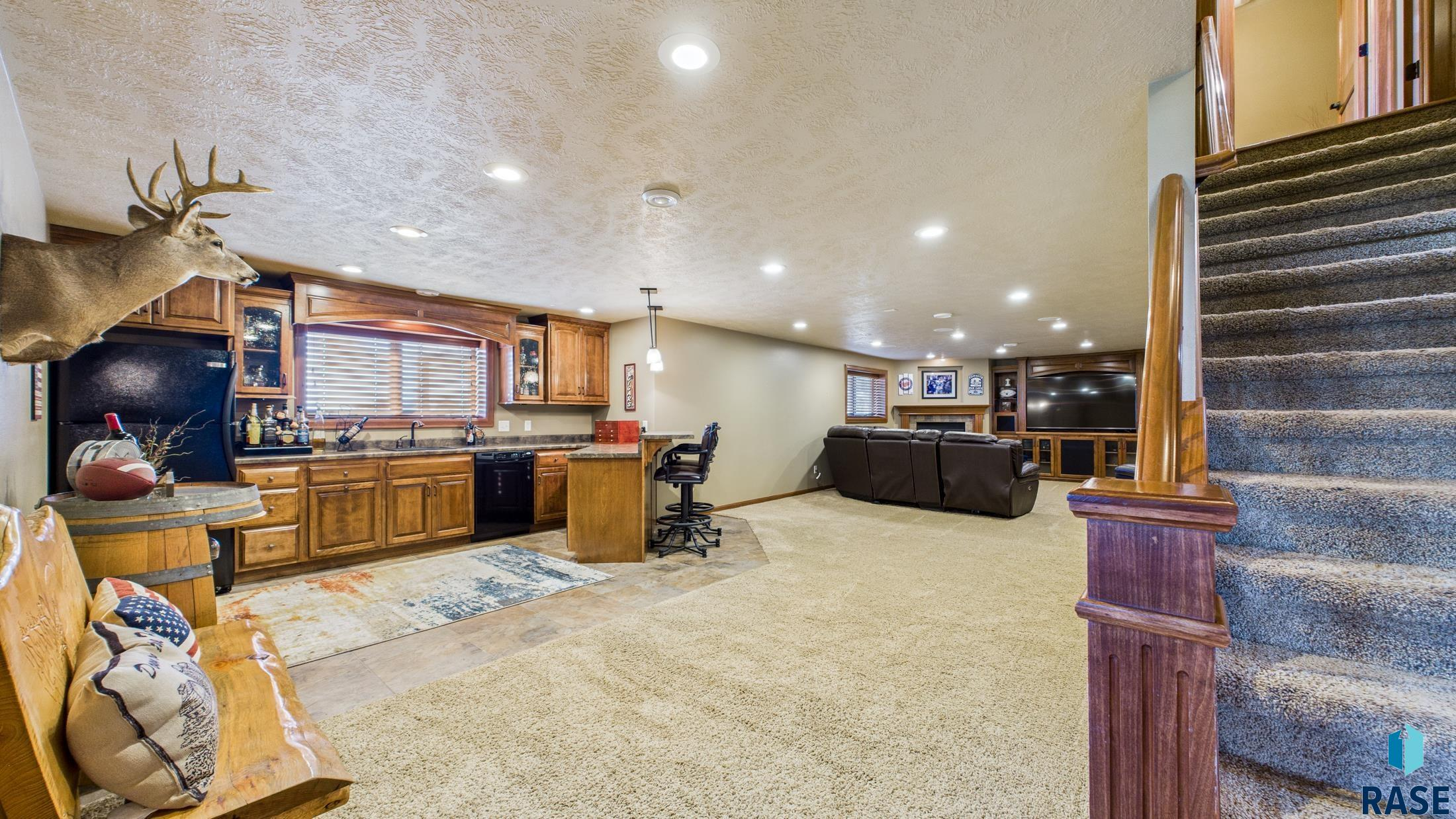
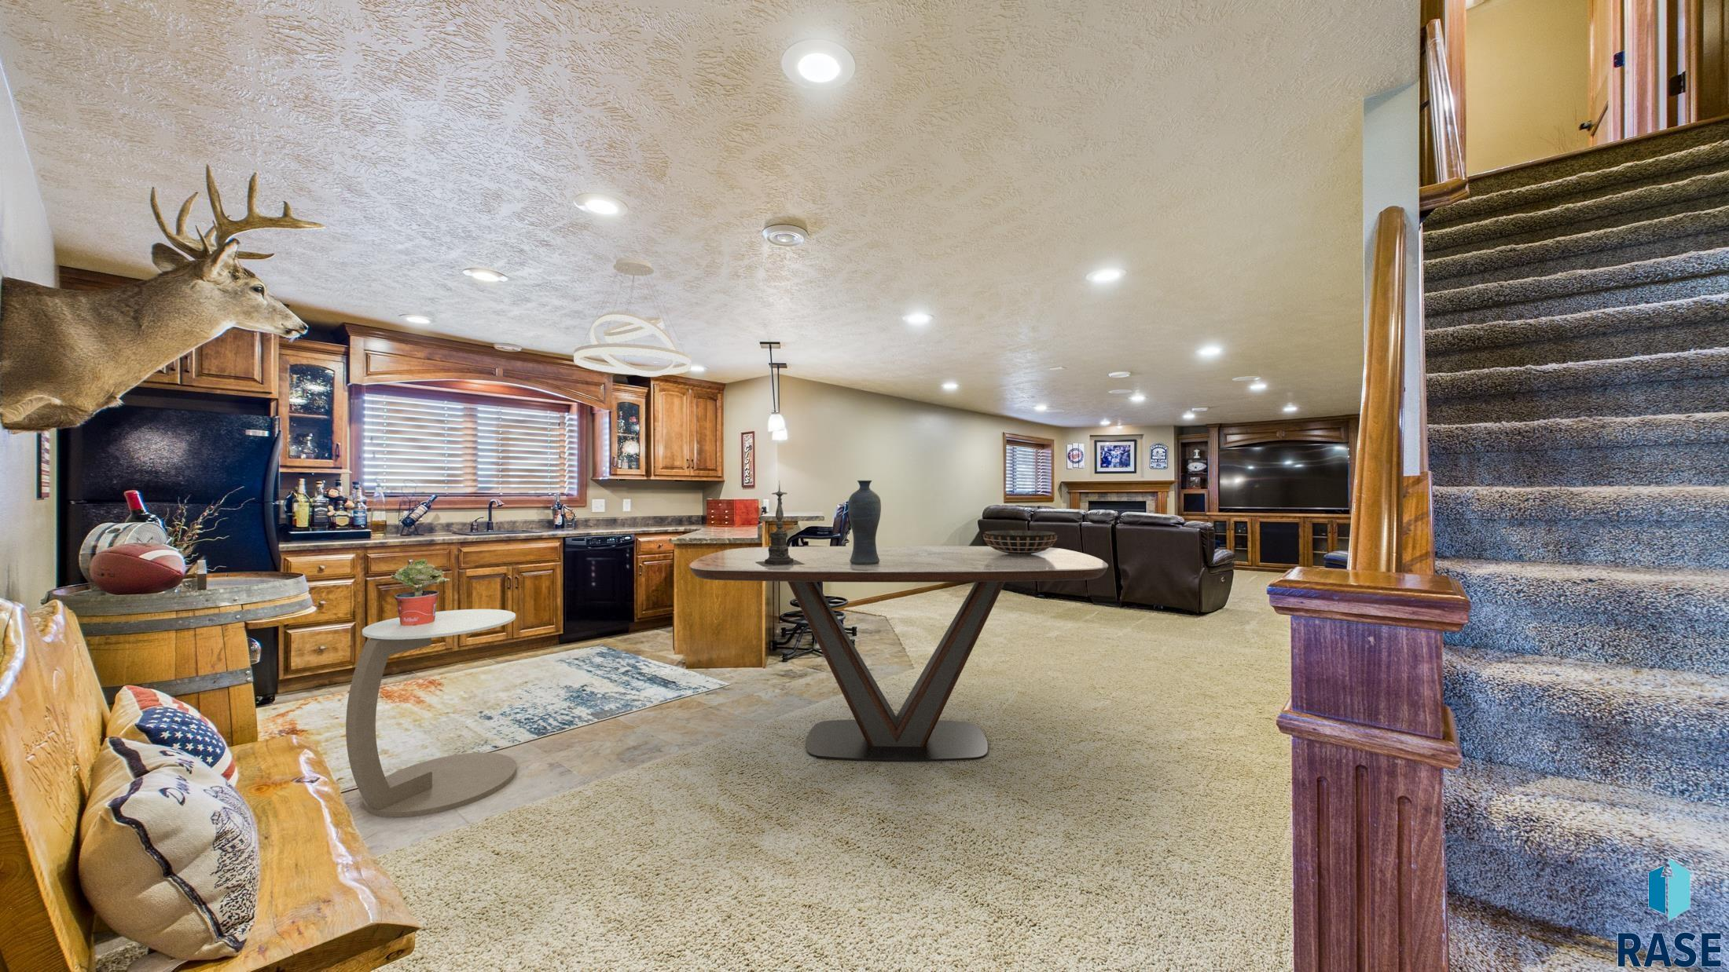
+ pendant light (633, 317)
+ candle holder (780, 521)
+ dining table (867, 667)
+ side table (445, 756)
+ vase (864, 521)
+ potted plant (420, 590)
+ decorative bowl (1019, 542)
